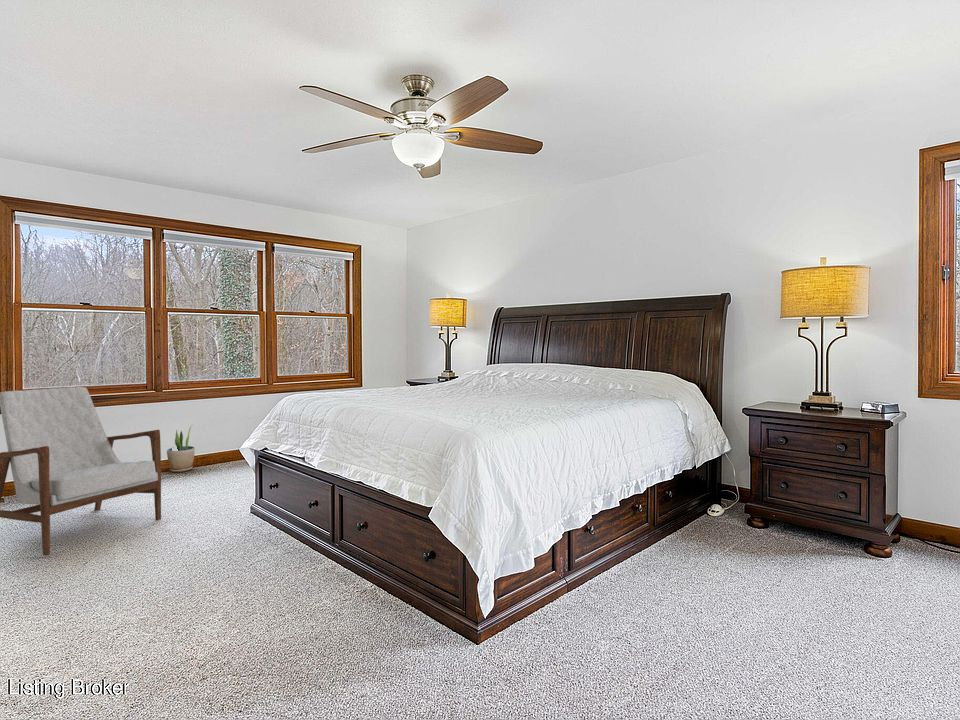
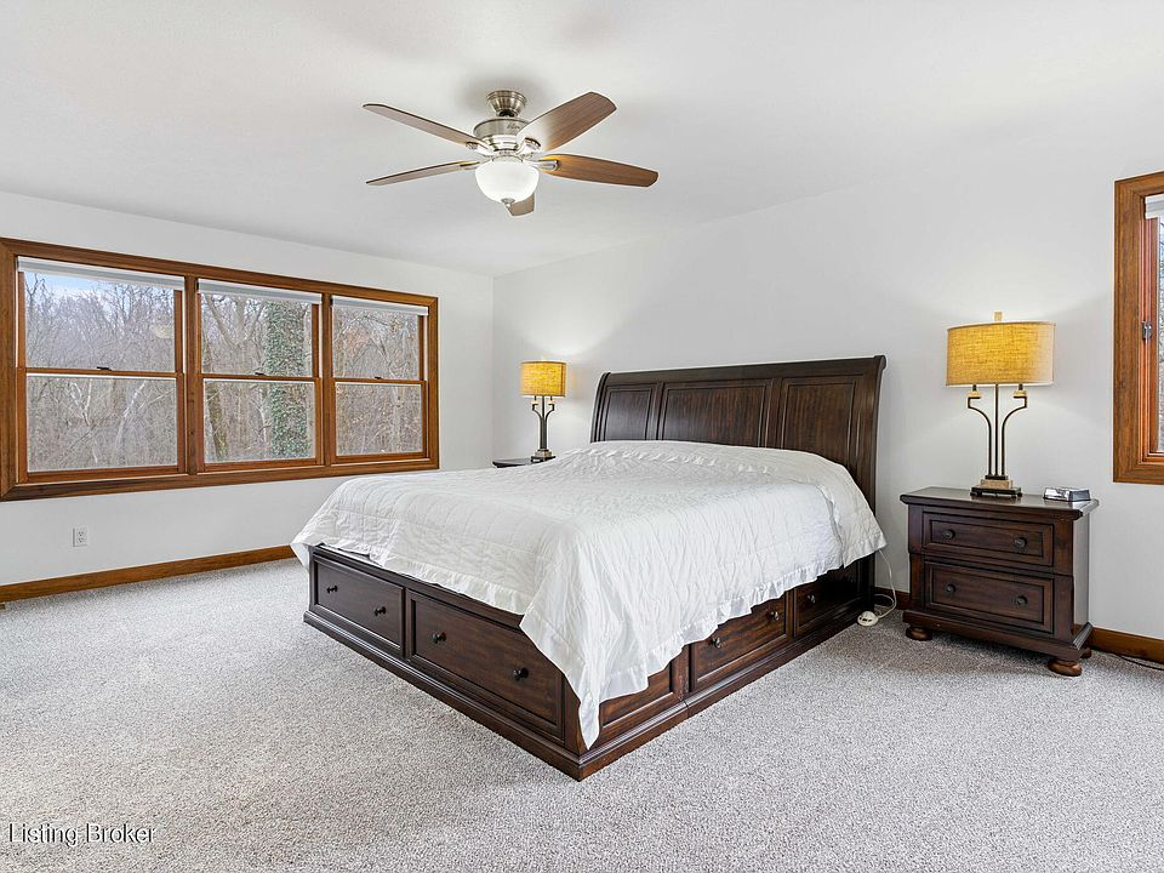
- armchair (76, 460)
- potted plant (180, 447)
